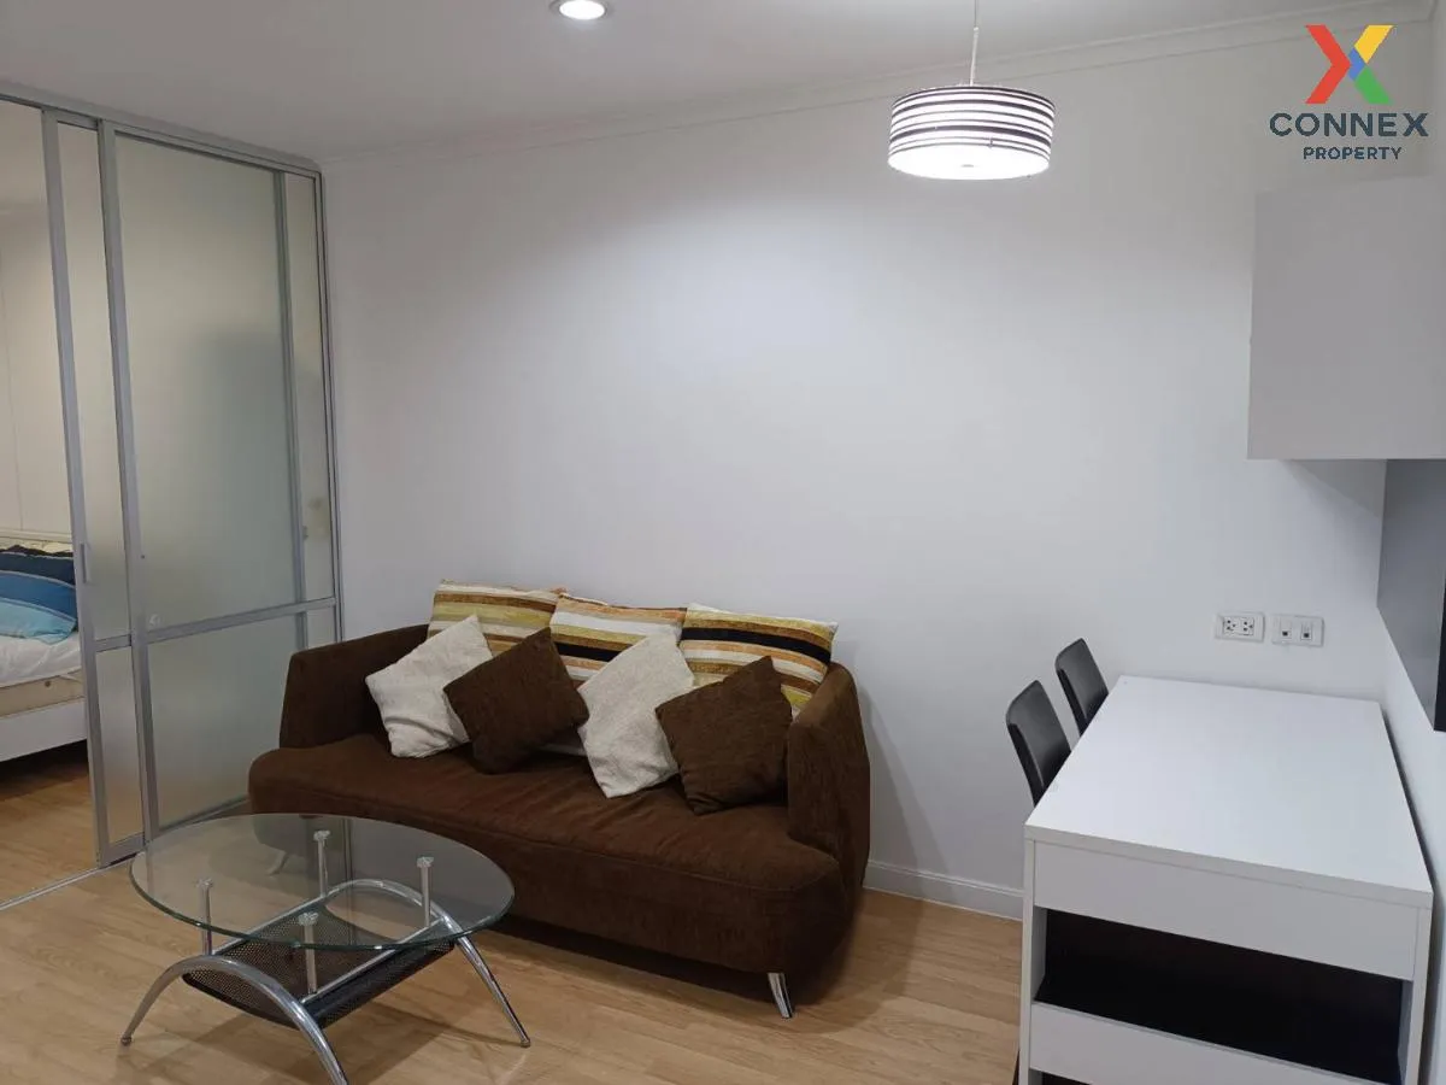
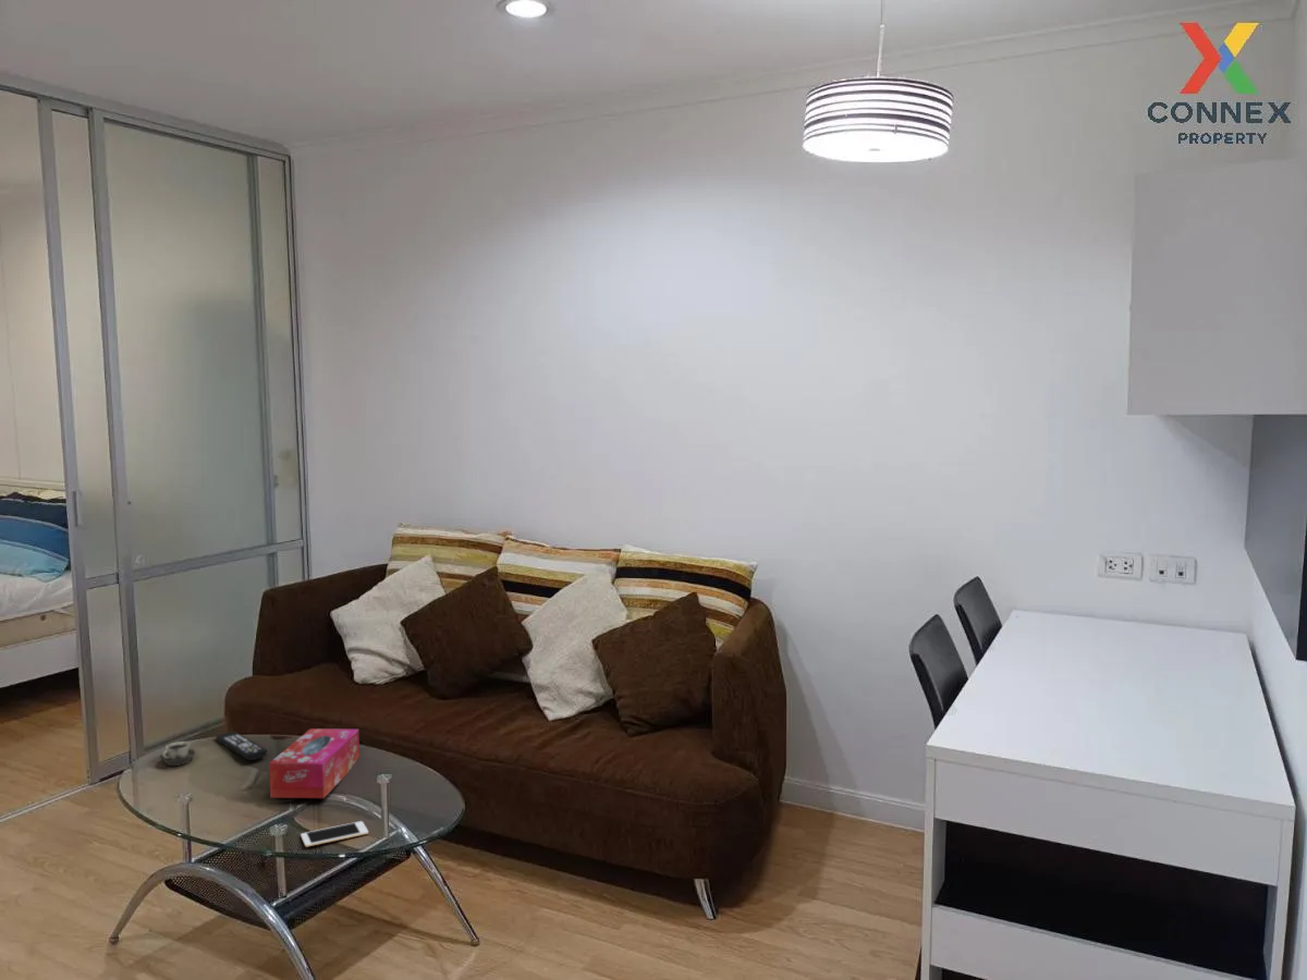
+ remote control (241, 745)
+ tissue box (316, 761)
+ cup (178, 754)
+ cell phone (334, 833)
